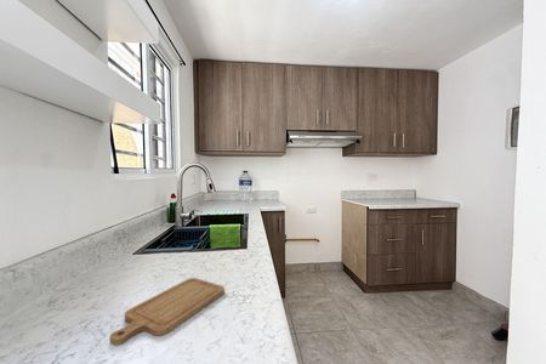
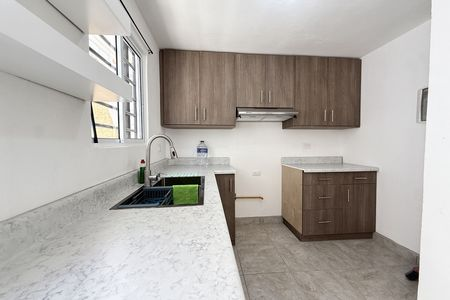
- chopping board (170, 306)
